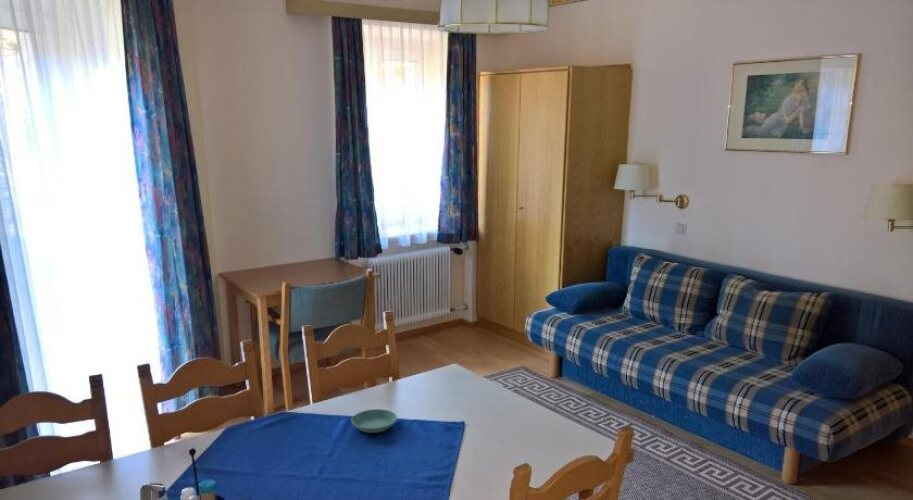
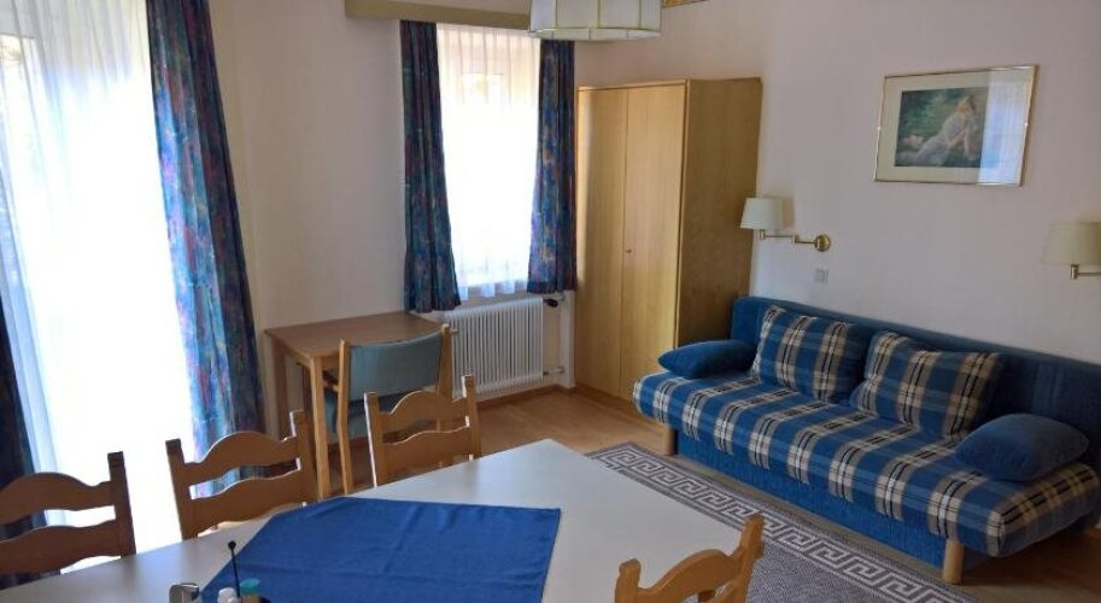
- saucer (374, 422)
